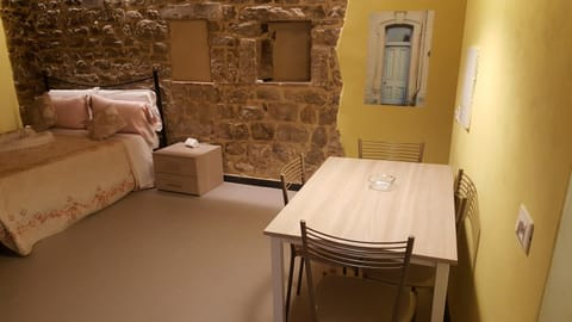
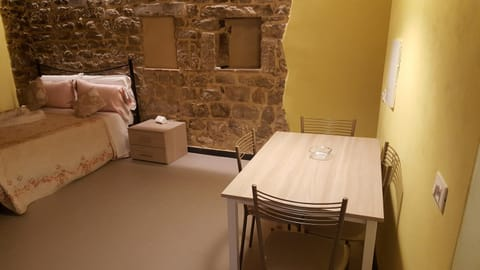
- wall art (397, 60)
